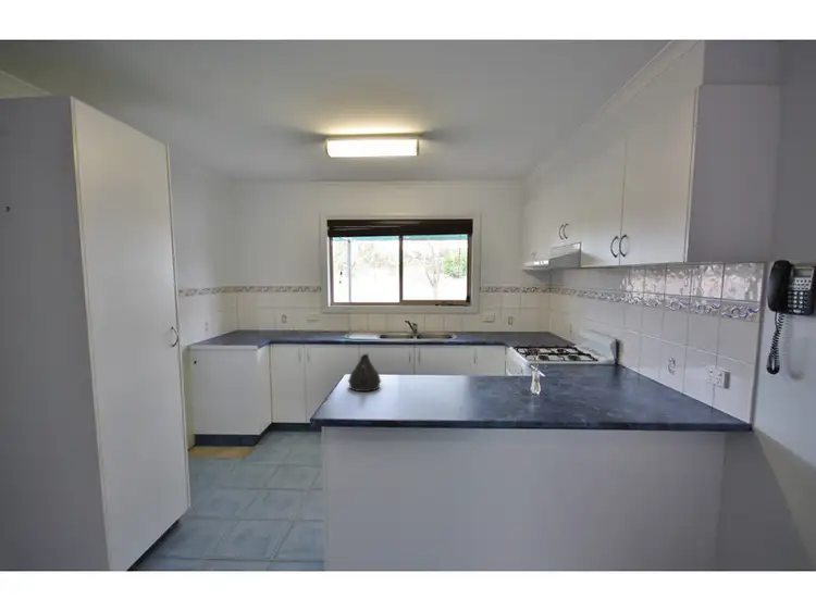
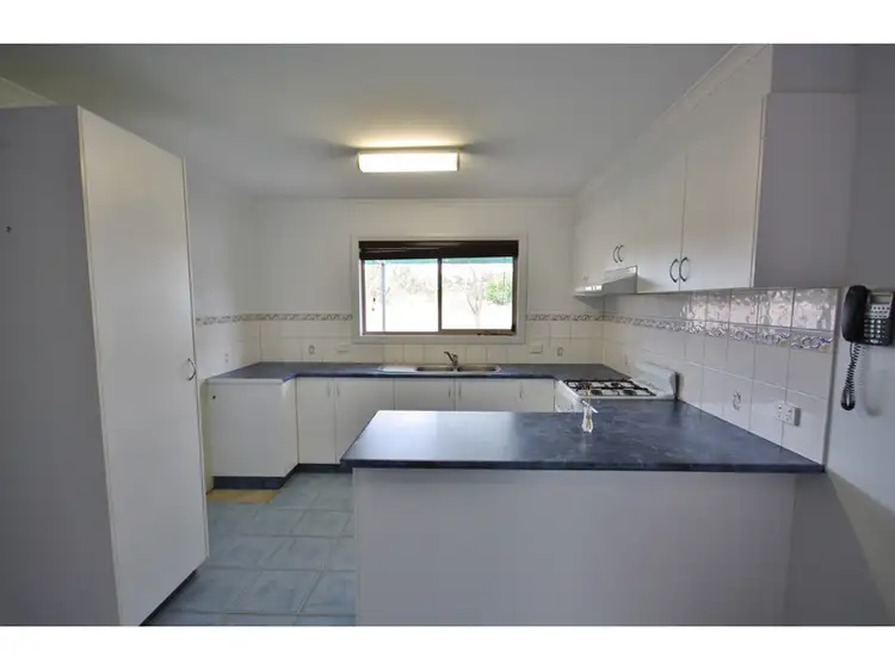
- teapot (363, 373)
